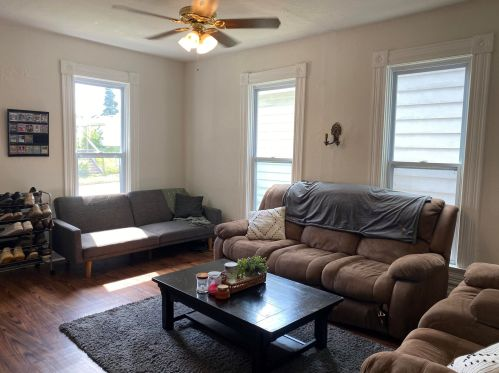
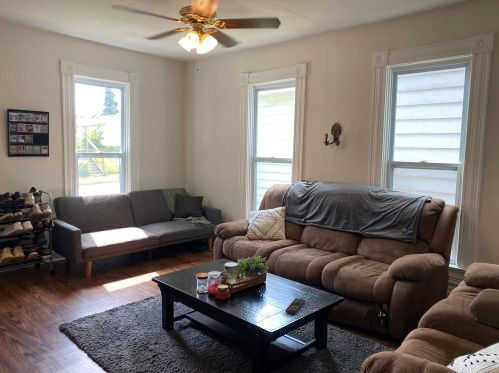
+ remote control (295, 305)
